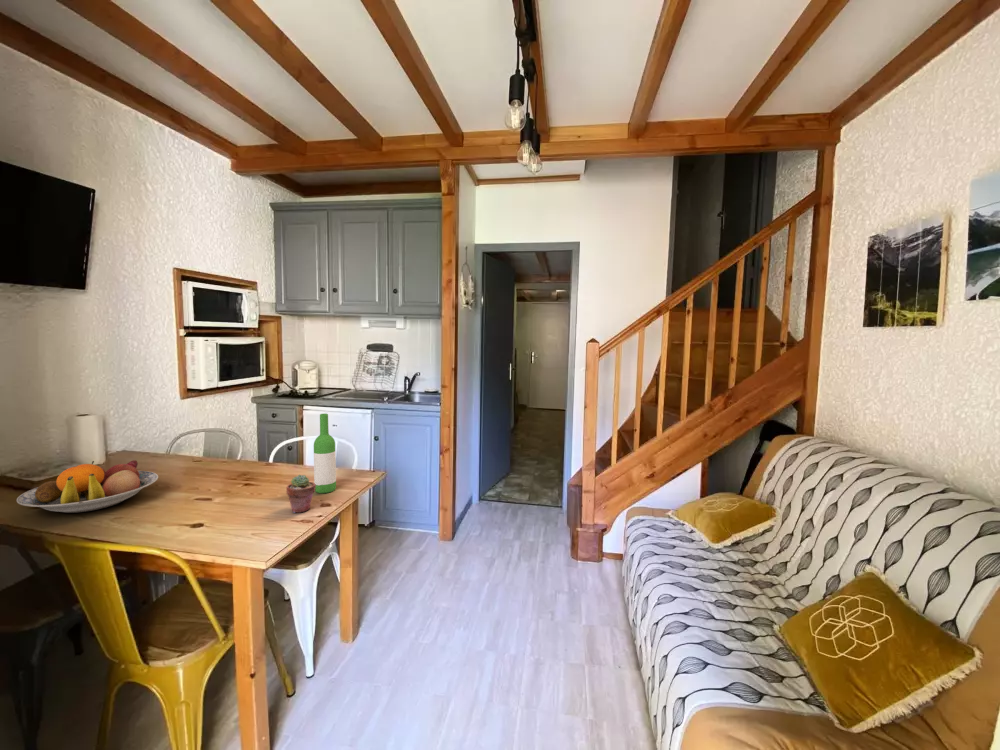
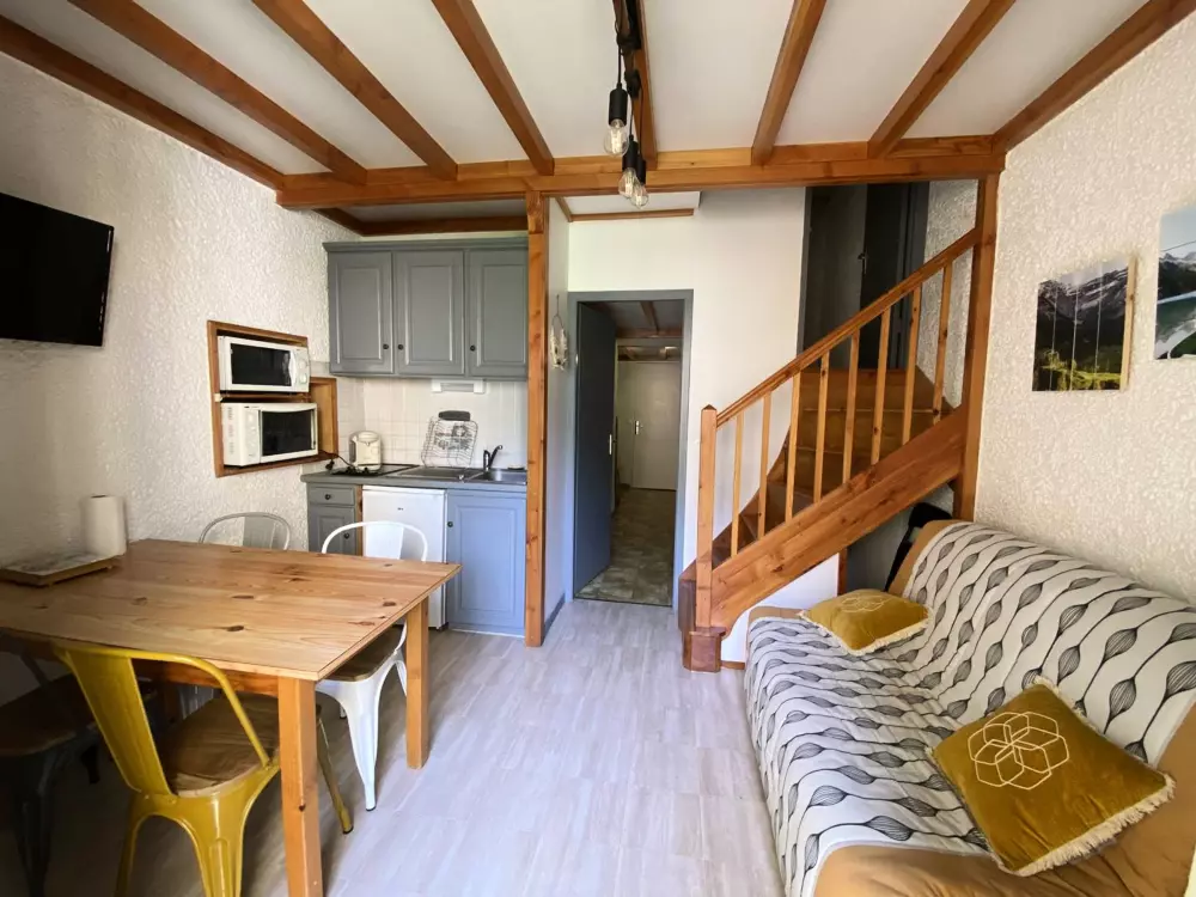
- potted succulent (301, 492)
- fruit bowl (93, 482)
- wine bottle (324, 452)
